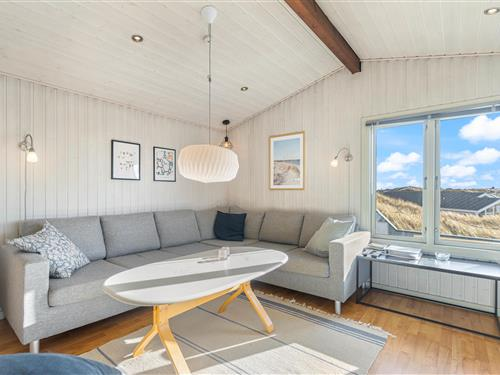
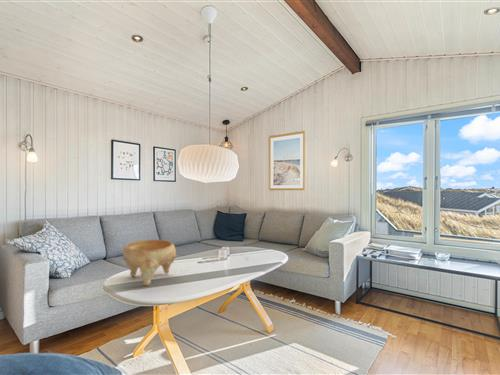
+ decorative bowl (147, 261)
